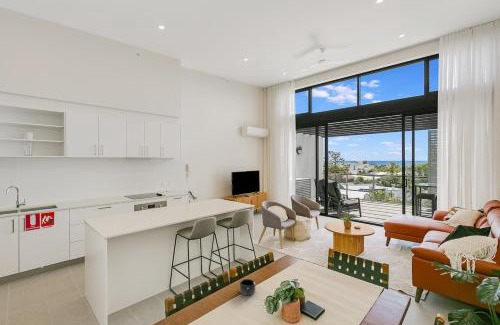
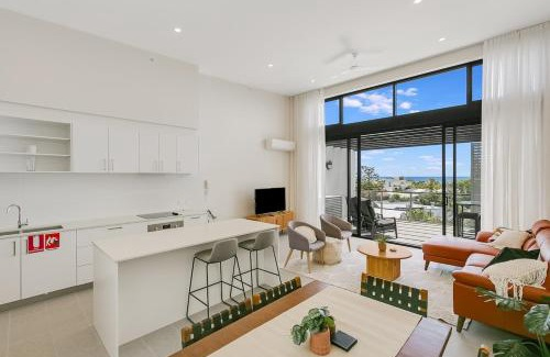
- mug (247, 287)
